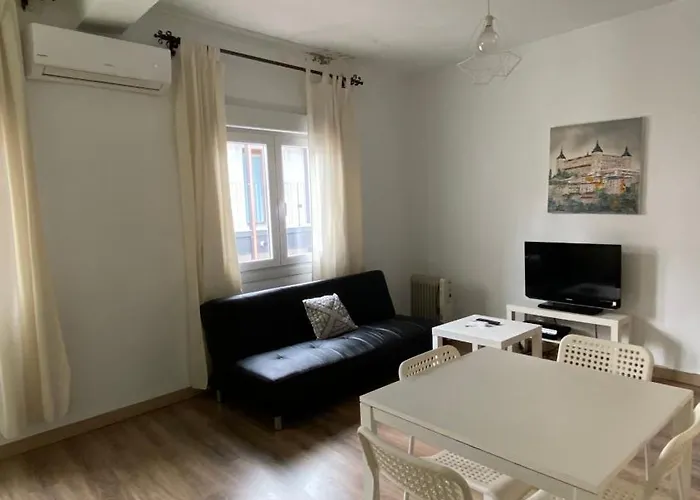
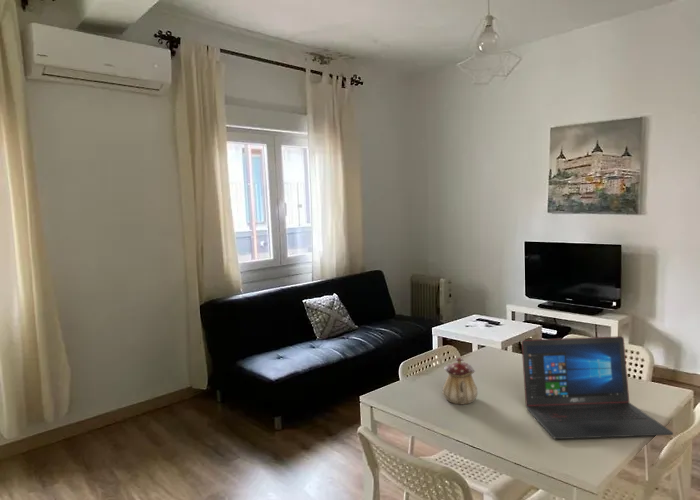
+ laptop (591, 384)
+ teapot (460, 379)
